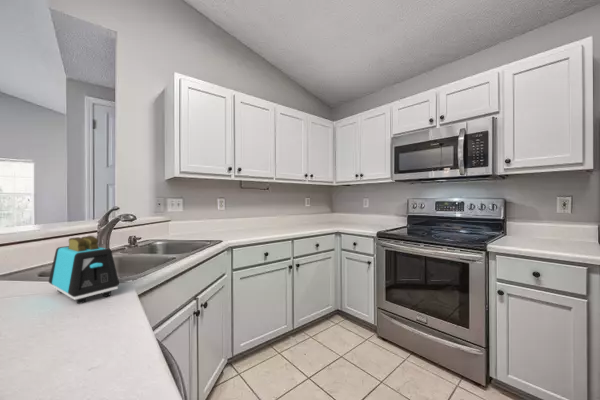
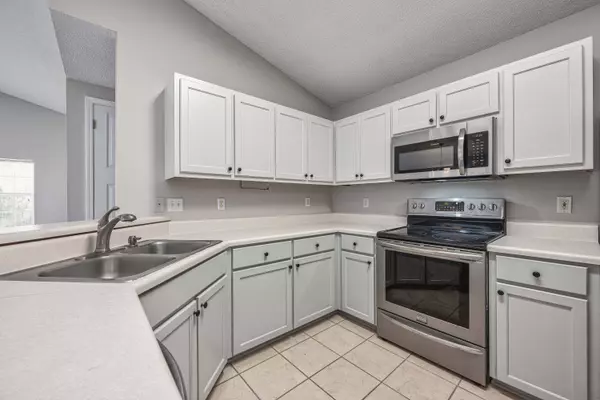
- toaster (83, 265)
